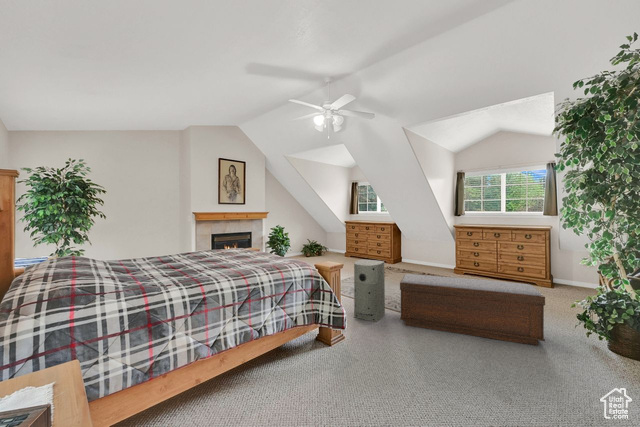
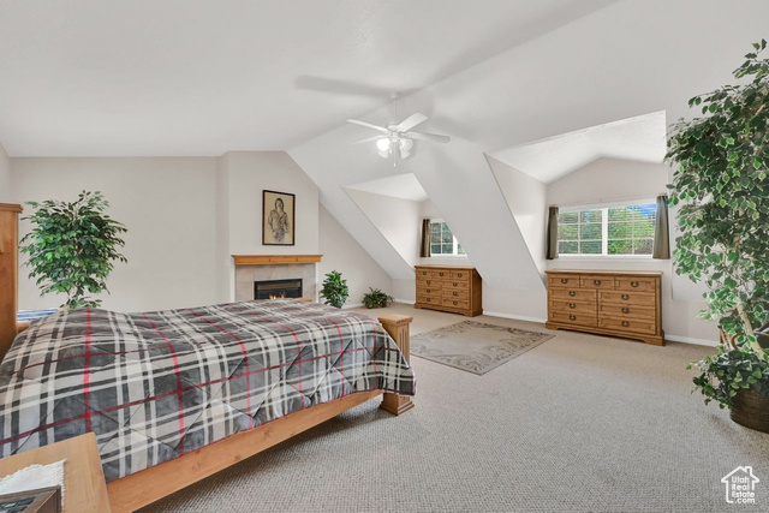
- air purifier (368, 289)
- bench (464, 304)
